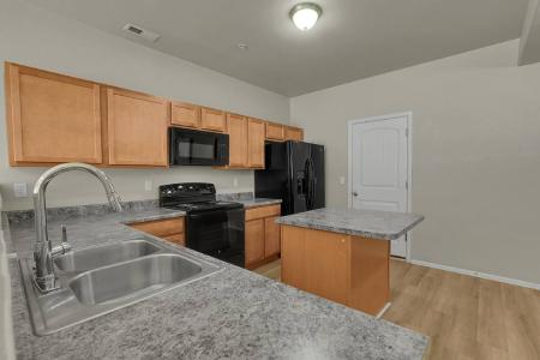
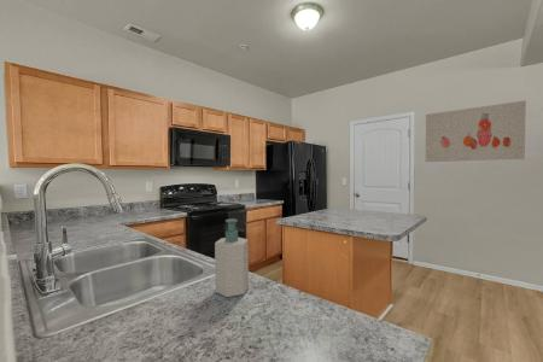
+ soap bottle (232, 255)
+ wall art (469, 134)
